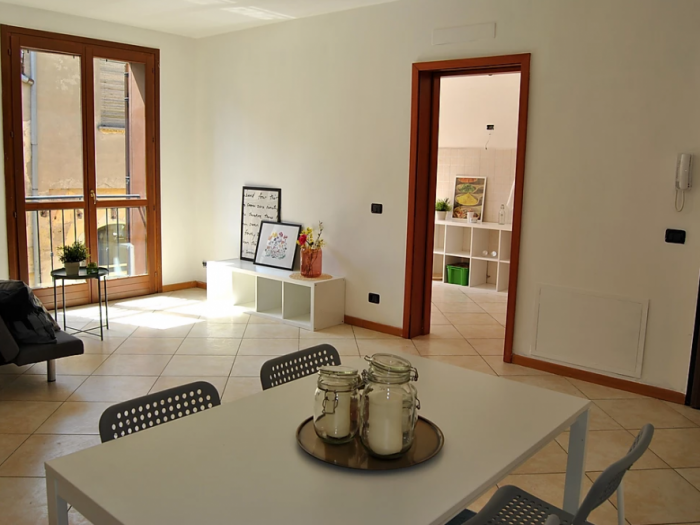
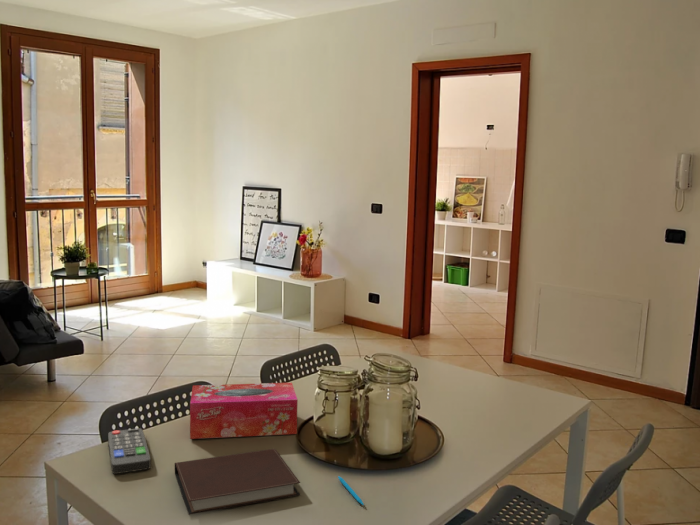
+ pen (350, 490)
+ notebook (235, 477)
+ remote control (128, 448)
+ tissue box (243, 409)
